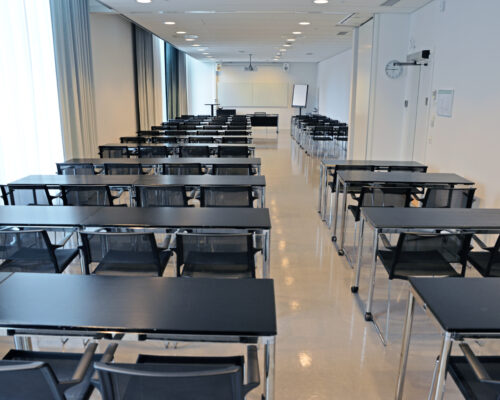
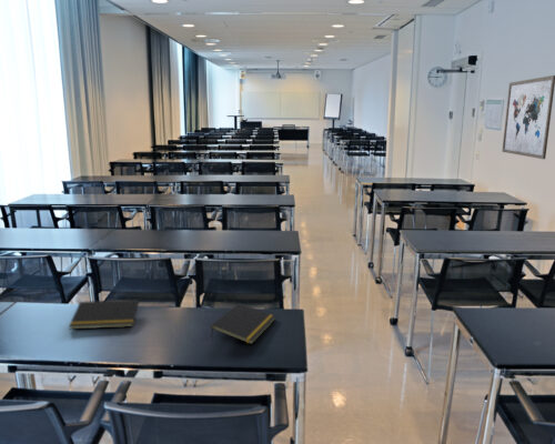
+ notepad (244, 322)
+ notepad (105, 313)
+ wall art (525, 118)
